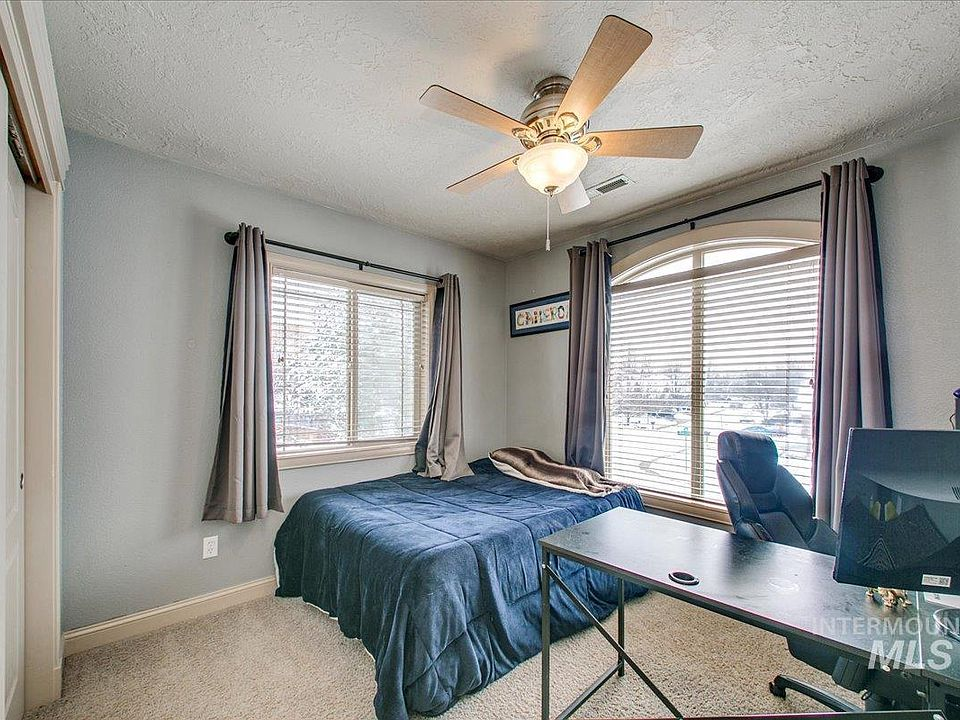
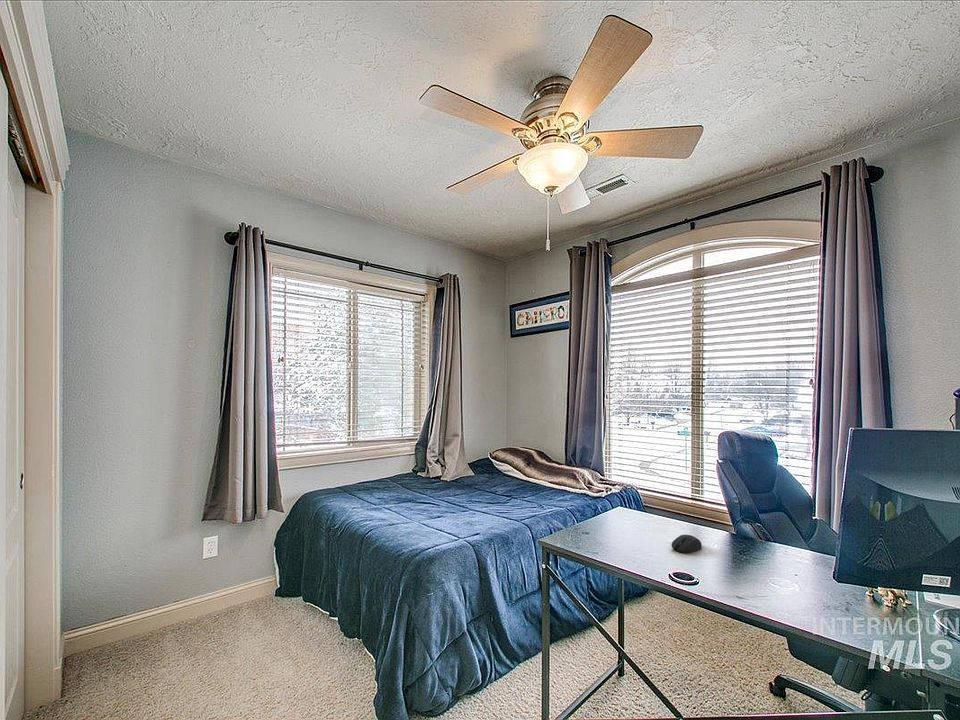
+ computer mouse (686, 541)
